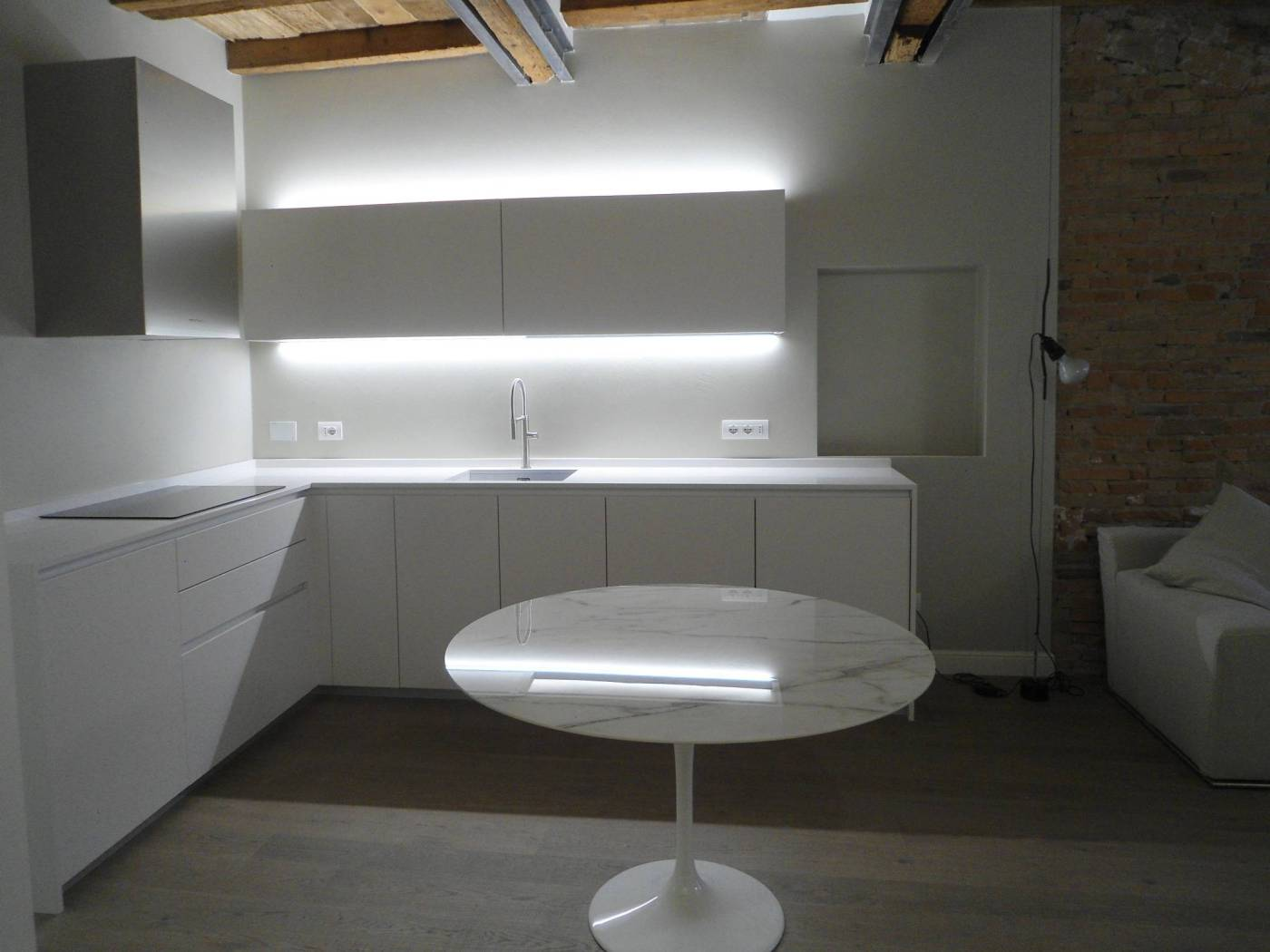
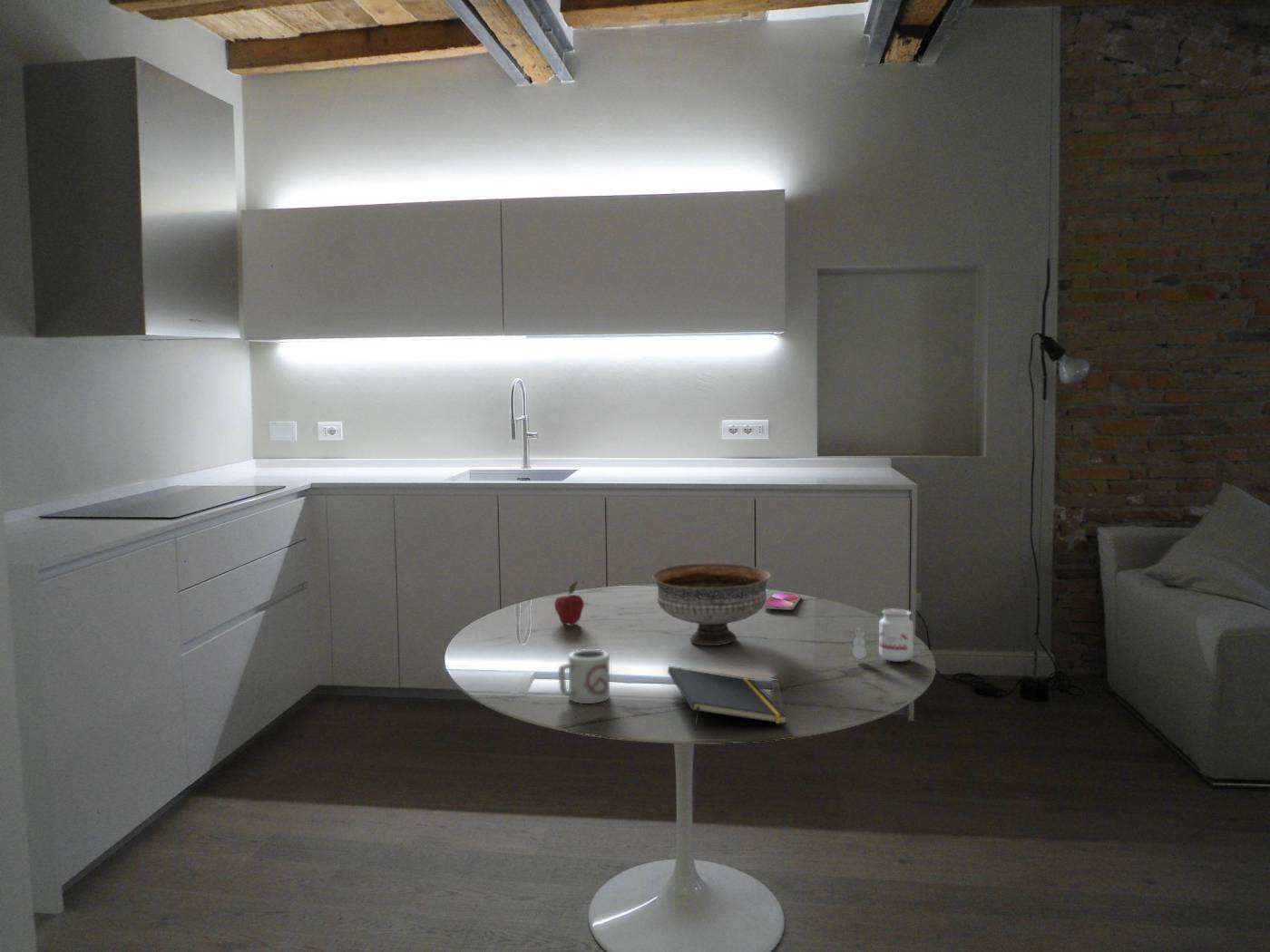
+ fruit (569, 602)
+ candle (884, 636)
+ cup (583, 676)
+ notepad (724, 693)
+ smartphone (782, 601)
+ bowl (712, 607)
